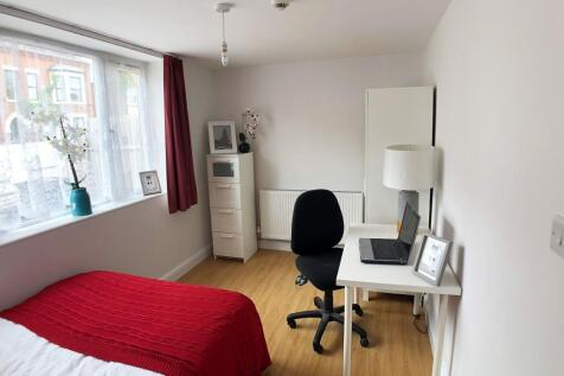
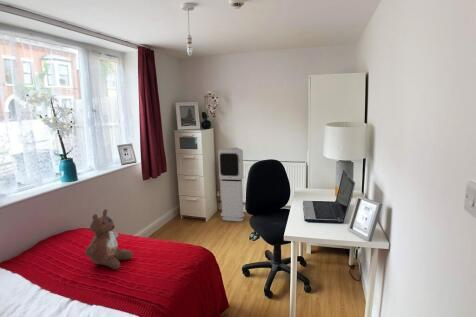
+ air purifier (233, 183)
+ stuffed bear (109, 237)
